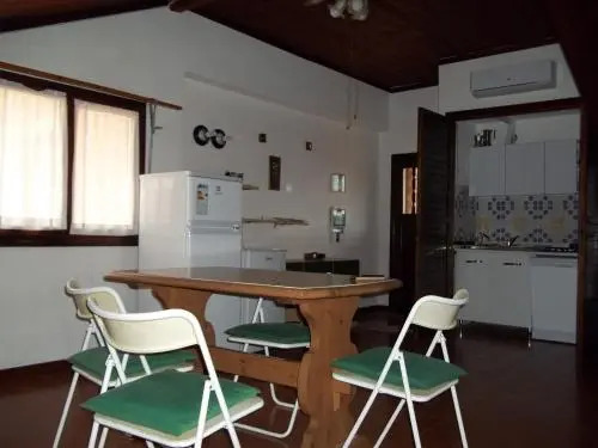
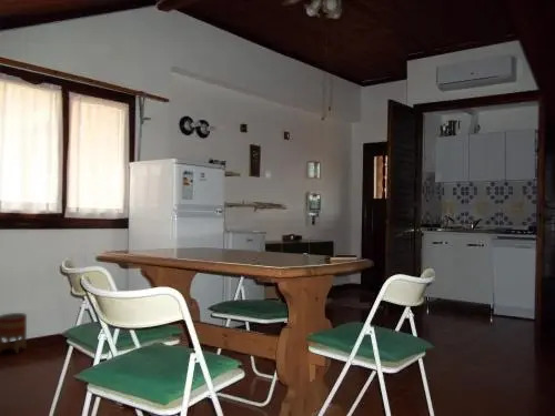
+ planter (12, 333)
